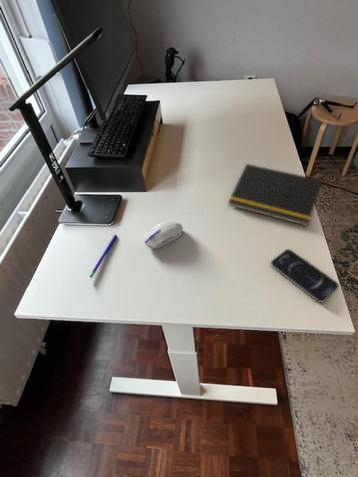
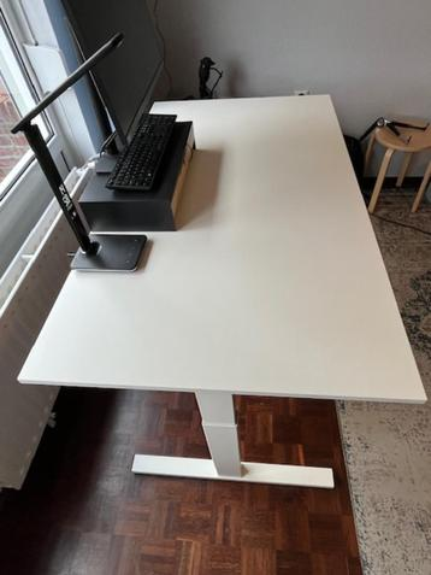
- smartphone (303, 274)
- pen (103, 255)
- notepad (274, 192)
- computer mouse (163, 232)
